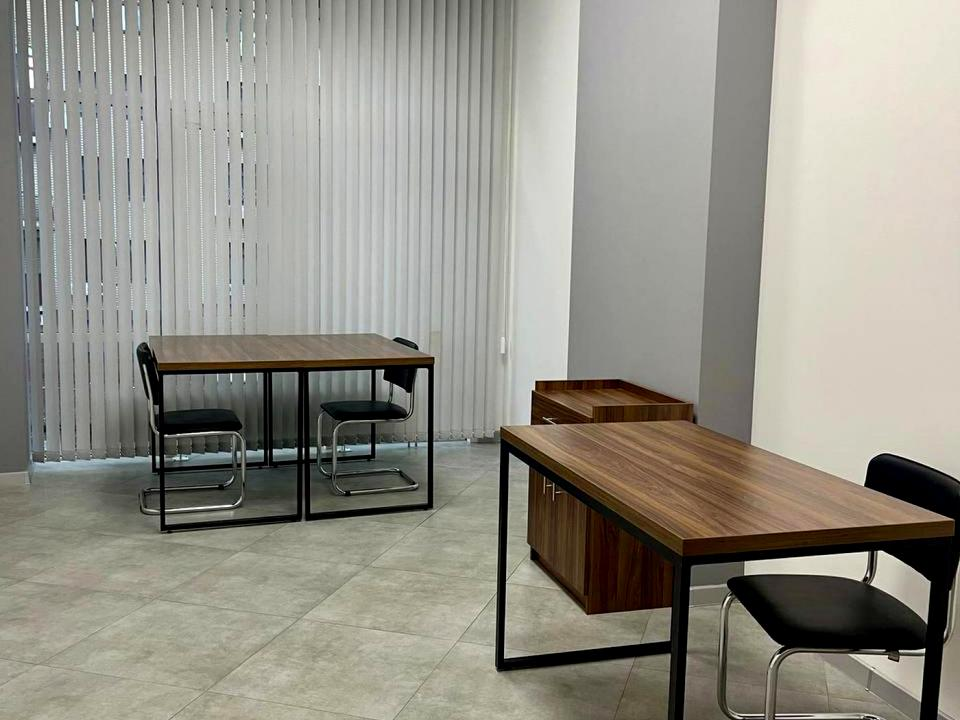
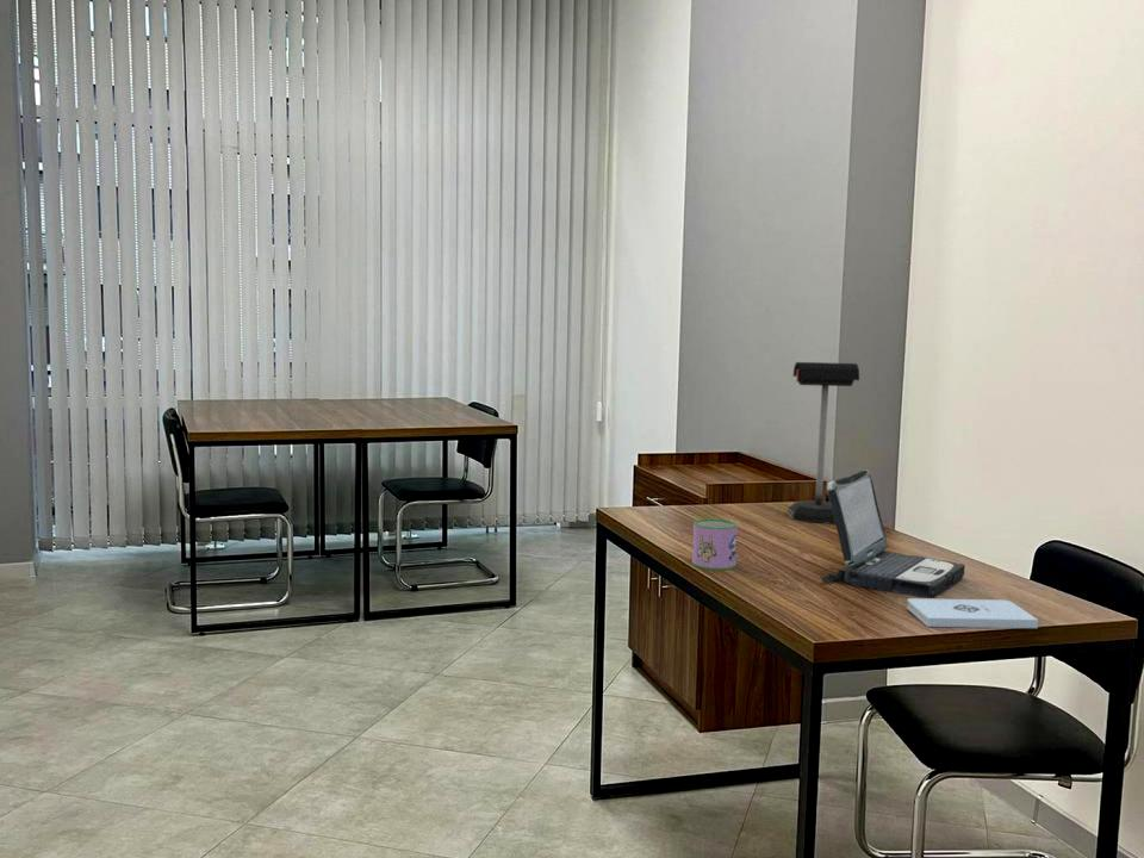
+ mailbox (822, 440)
+ notepad (969, 613)
+ laptop (884, 533)
+ mug (717, 542)
